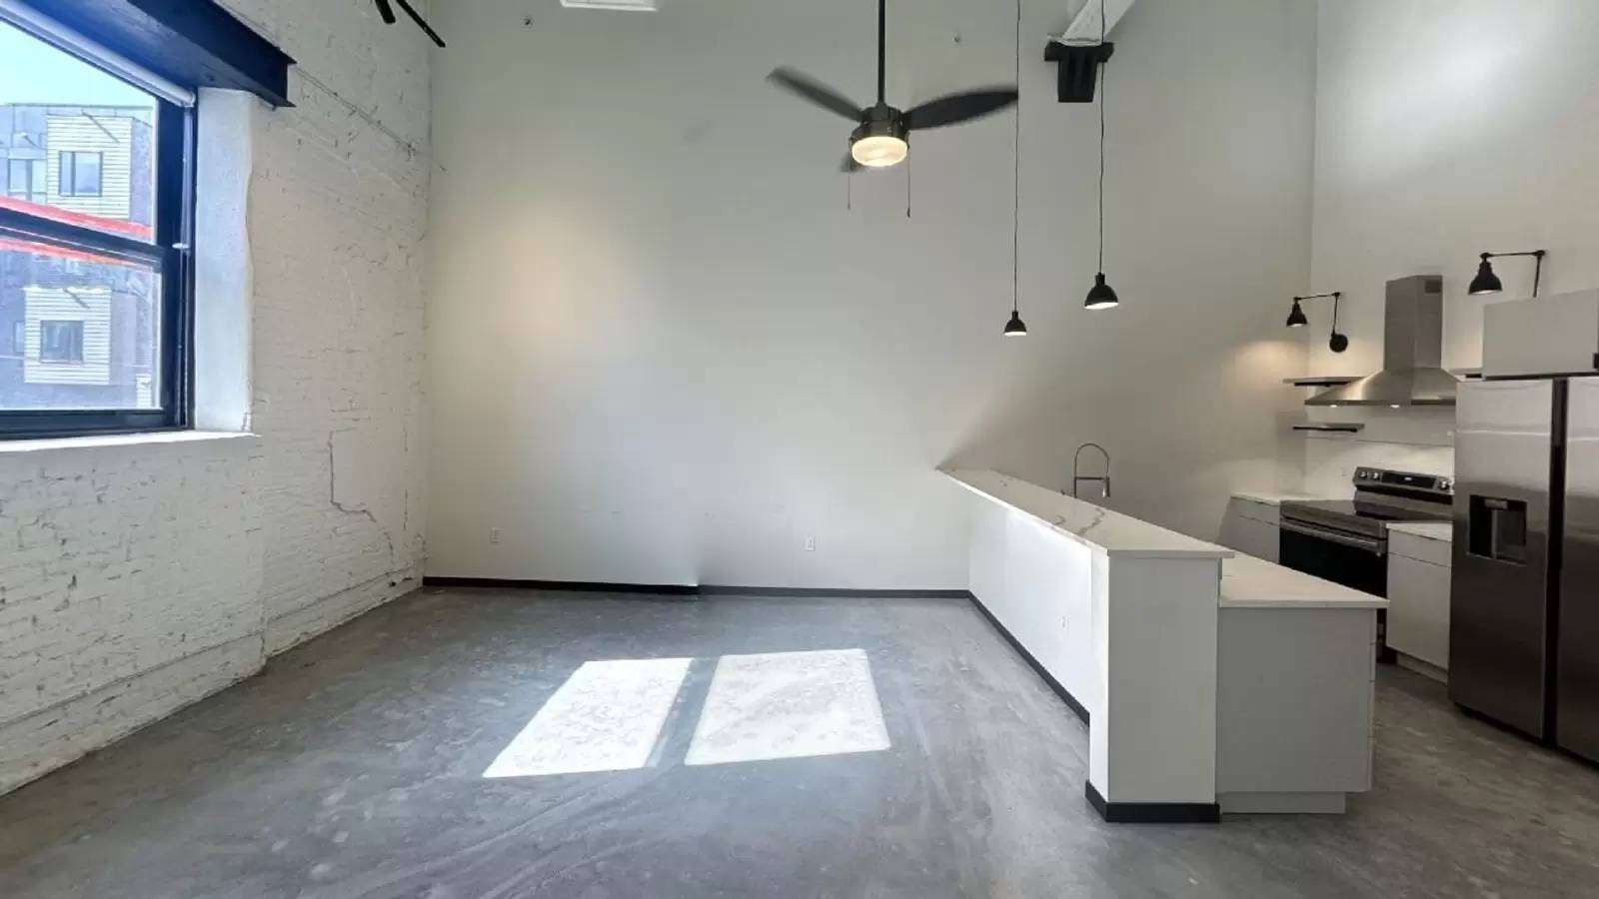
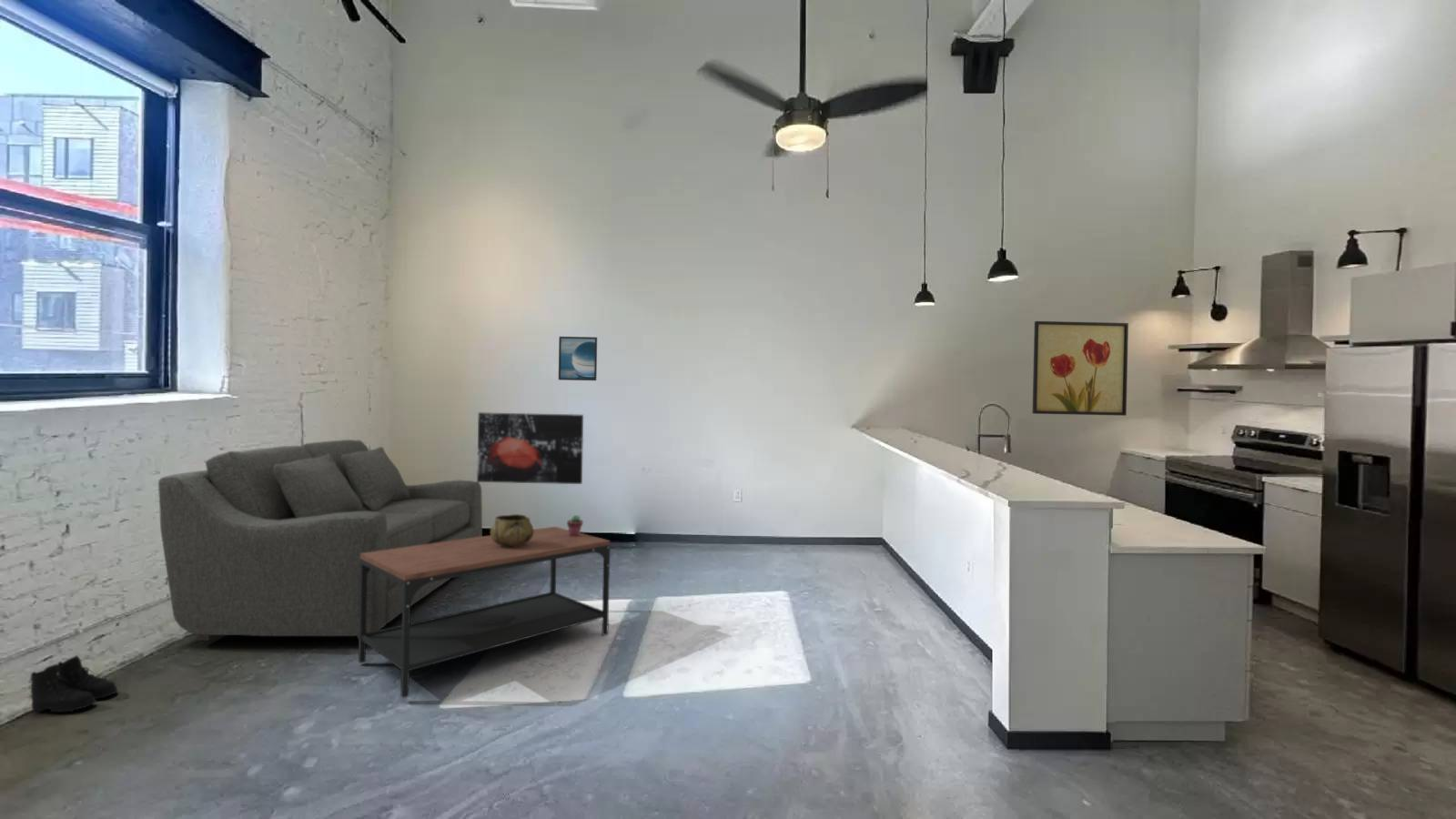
+ coffee table (494, 604)
+ potted succulent (574, 524)
+ wall art (530, 448)
+ wall art (1079, 368)
+ boots (74, 681)
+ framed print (577, 359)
+ sofa (353, 520)
+ decorative bowl (511, 531)
